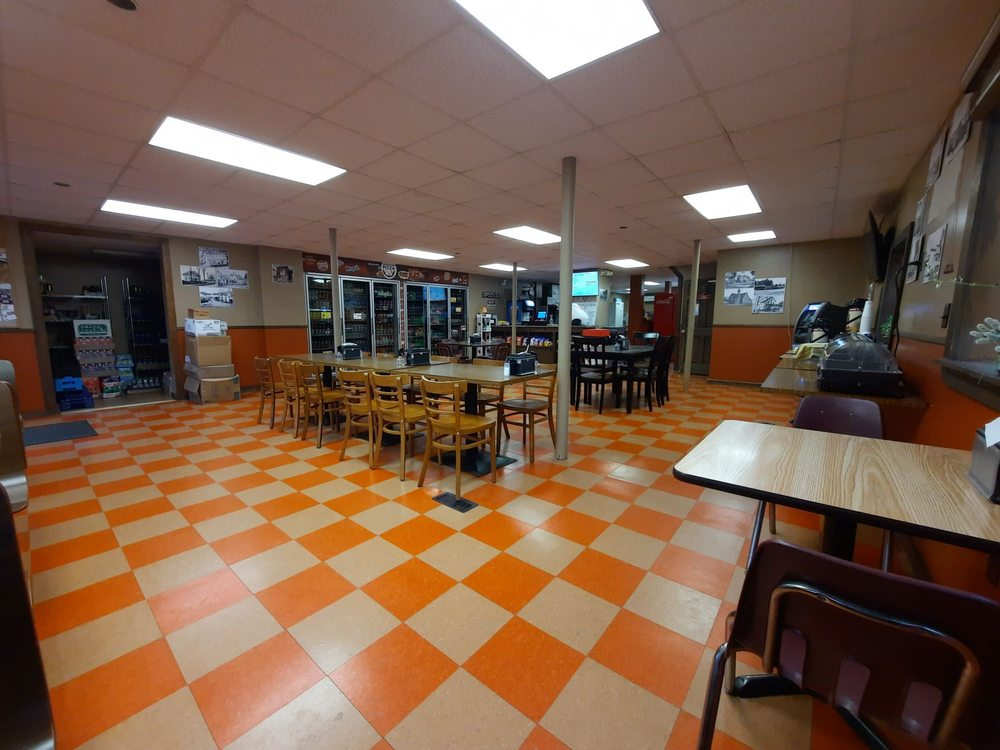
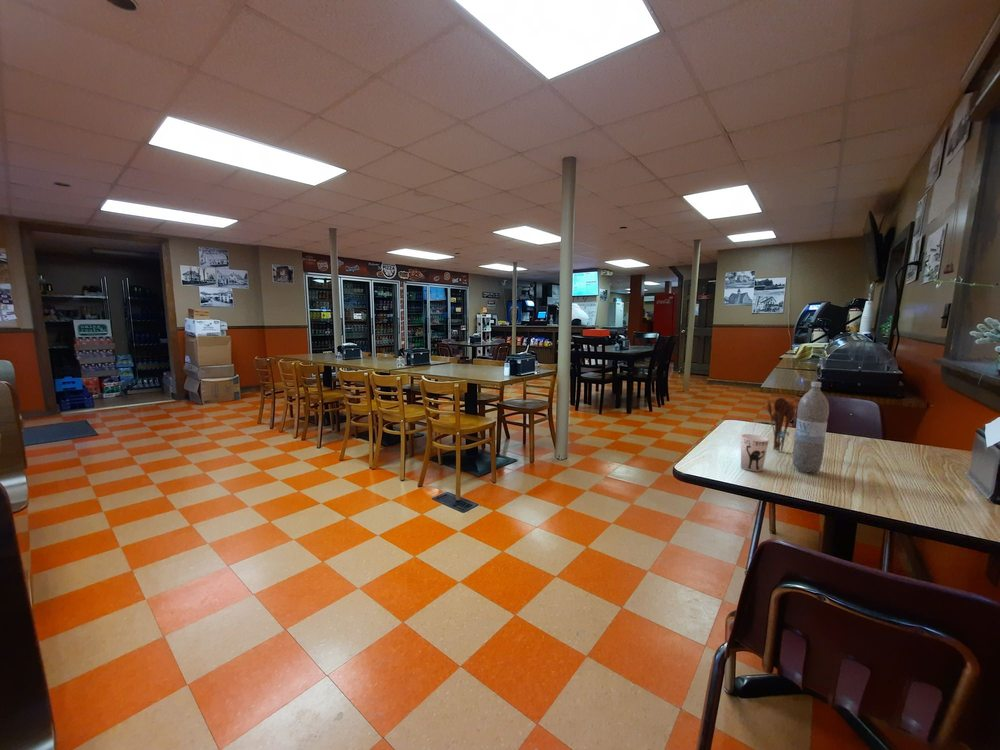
+ cup (753, 452)
+ water bottle (810, 427)
+ utensil holder (779, 423)
